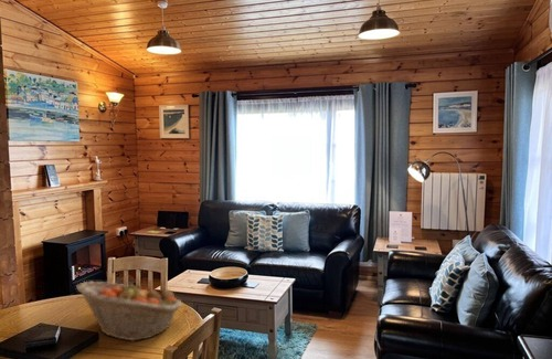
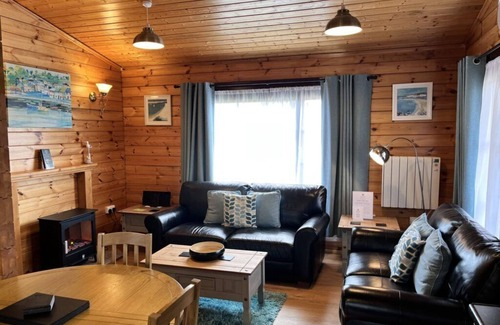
- fruit basket (129, 303)
